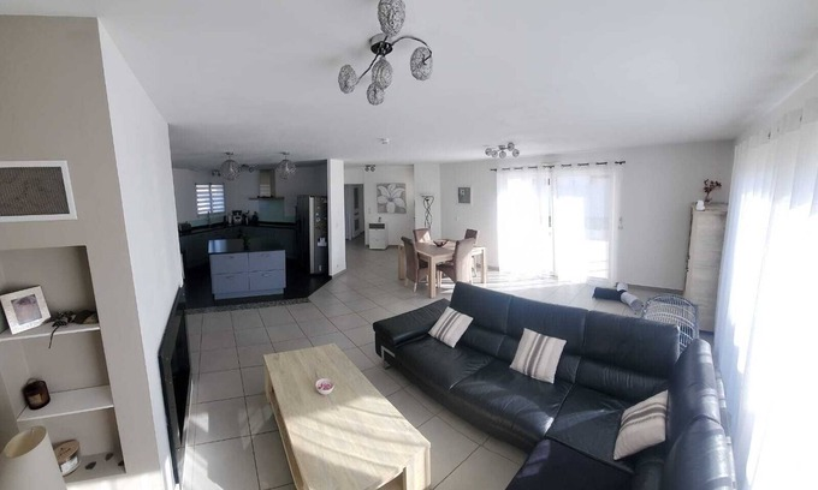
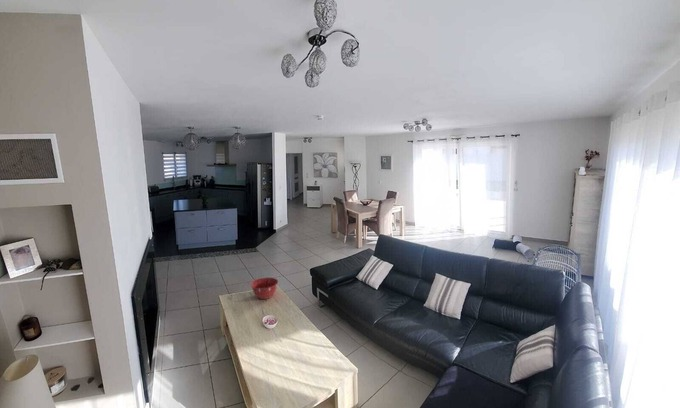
+ mixing bowl (265, 289)
